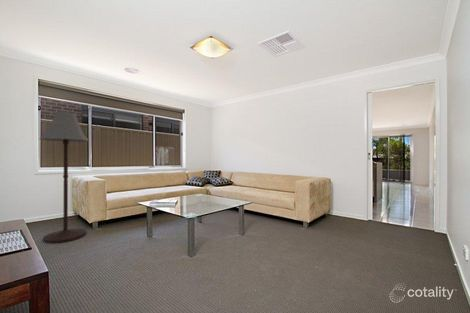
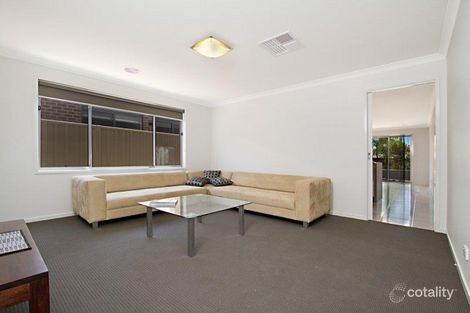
- floor lamp (65, 174)
